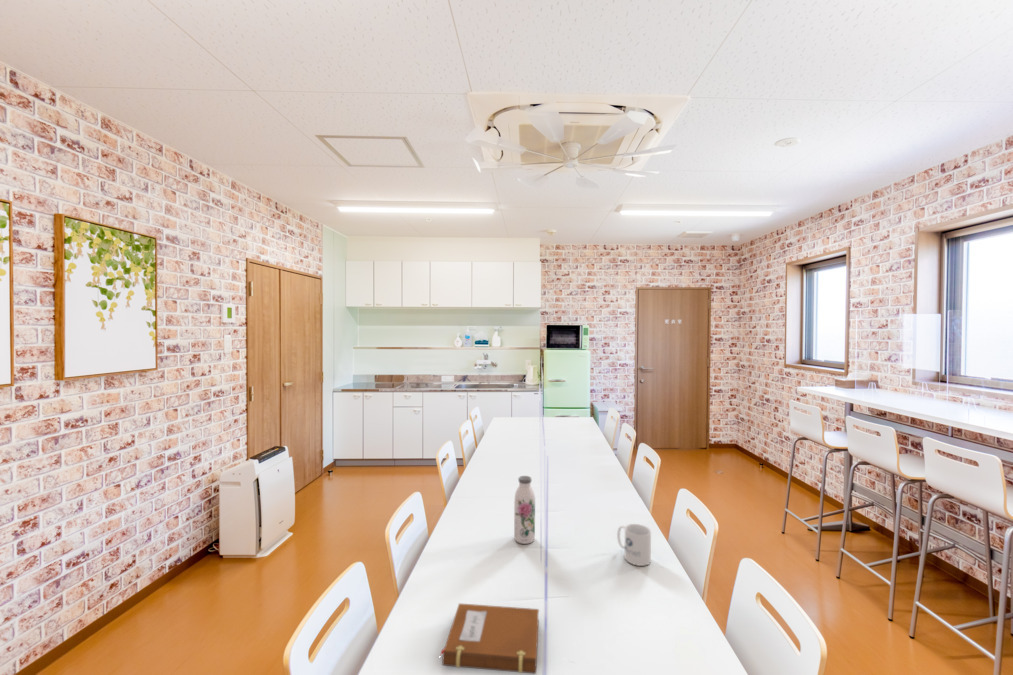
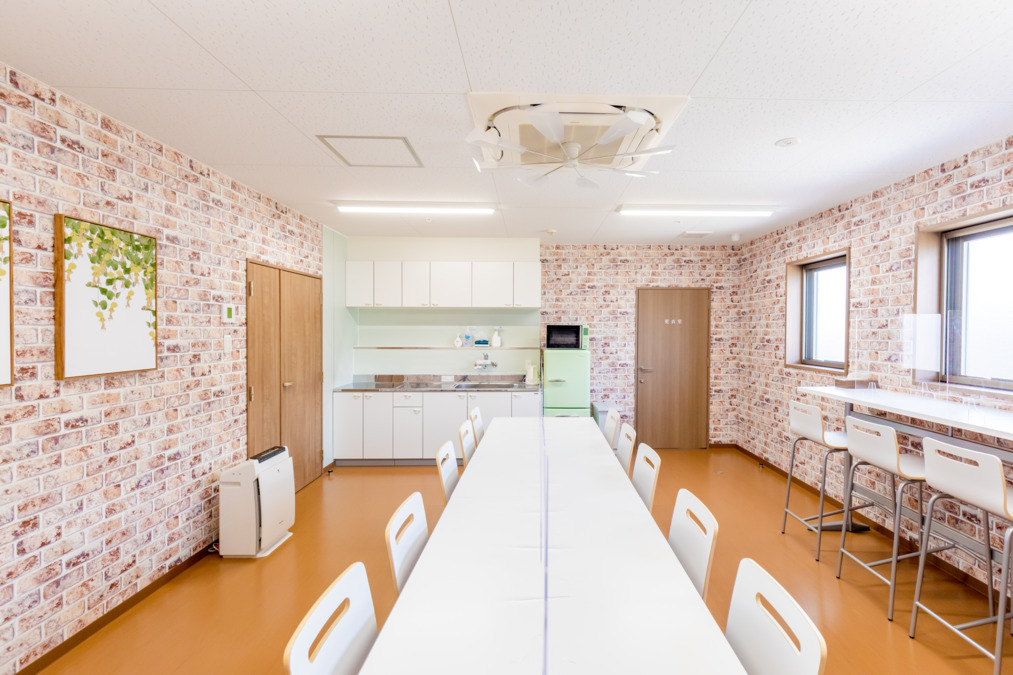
- water bottle (524, 508)
- mug (634, 542)
- notebook (491, 636)
